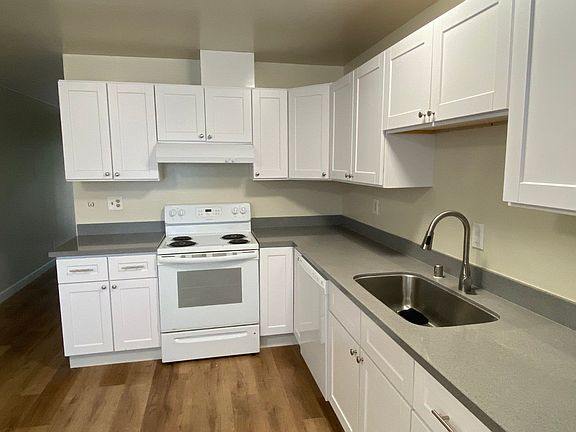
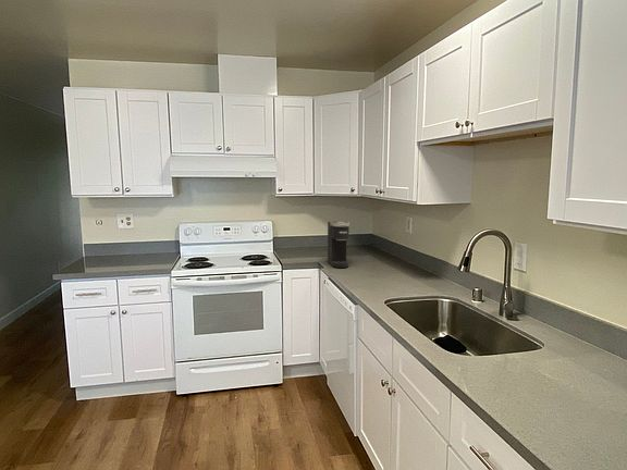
+ coffee maker (337, 243)
